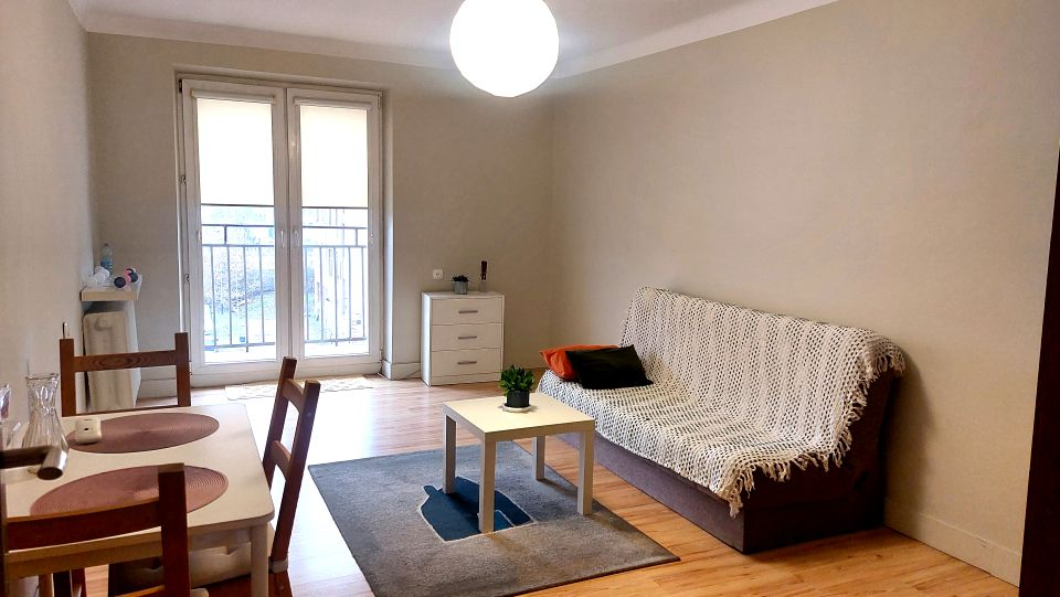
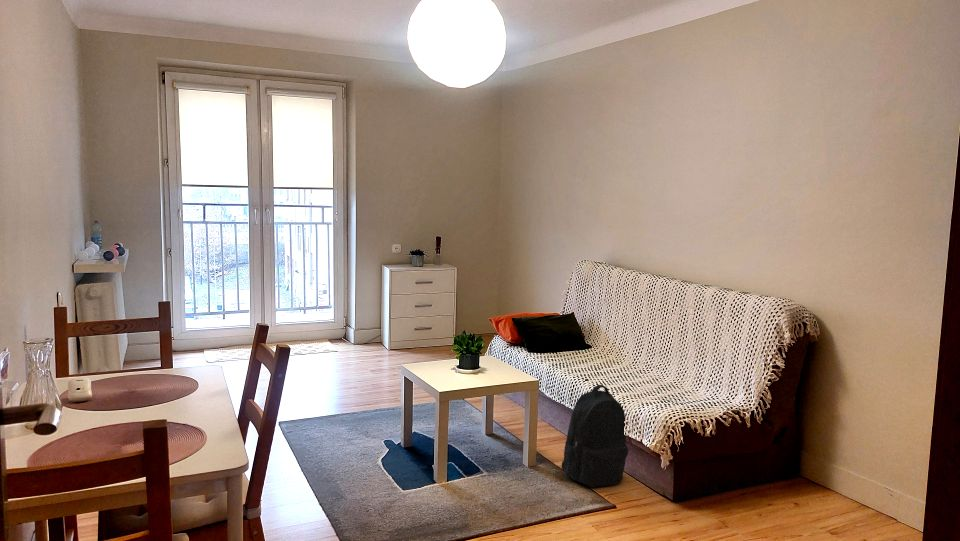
+ backpack (597, 432)
